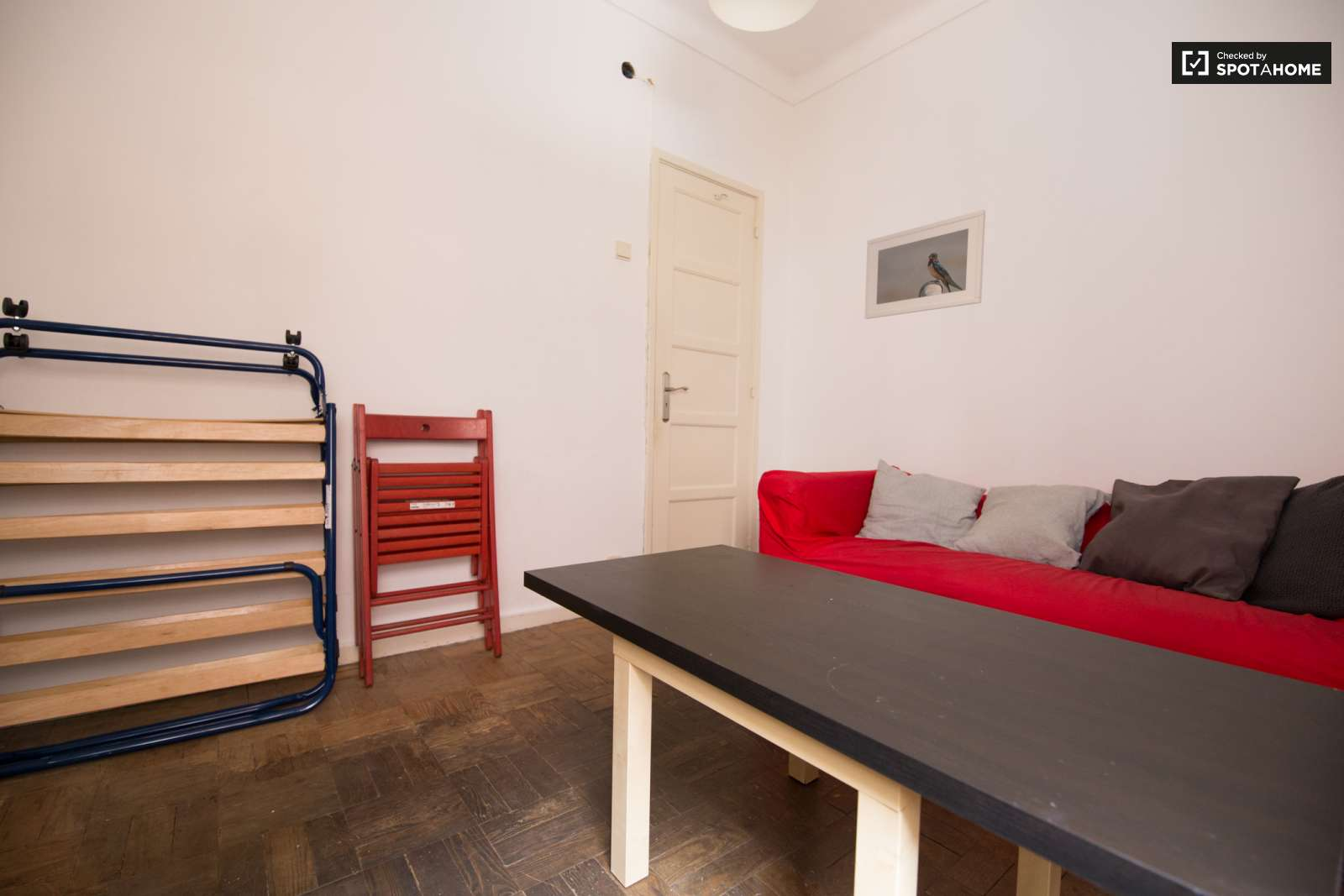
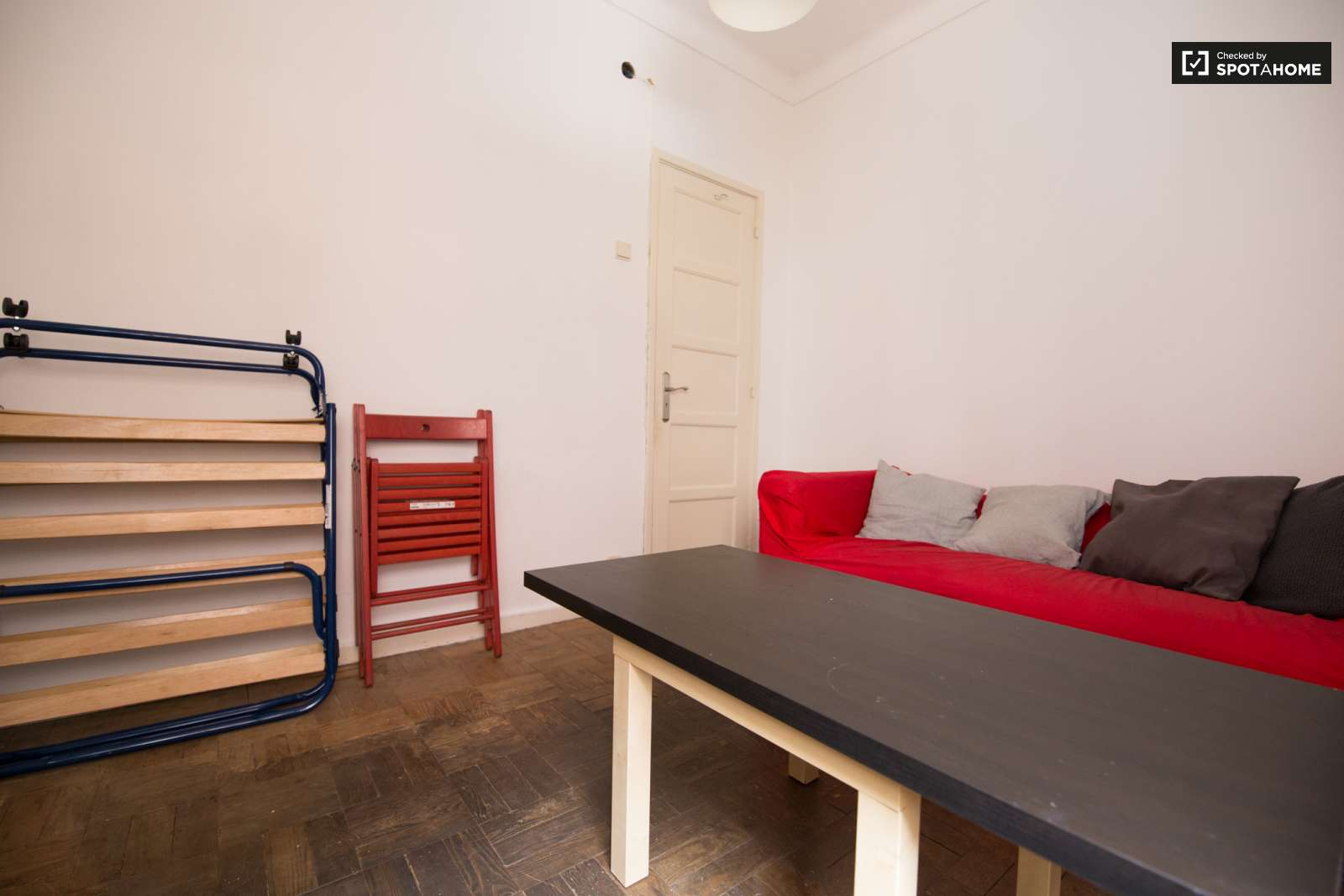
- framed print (920, 269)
